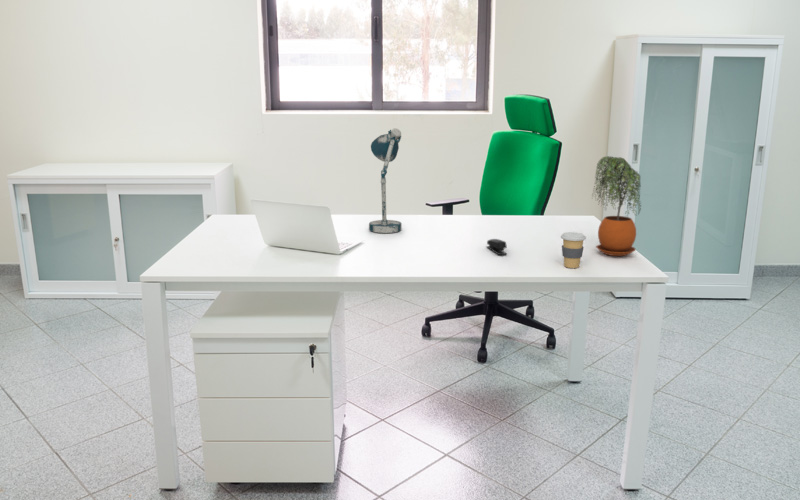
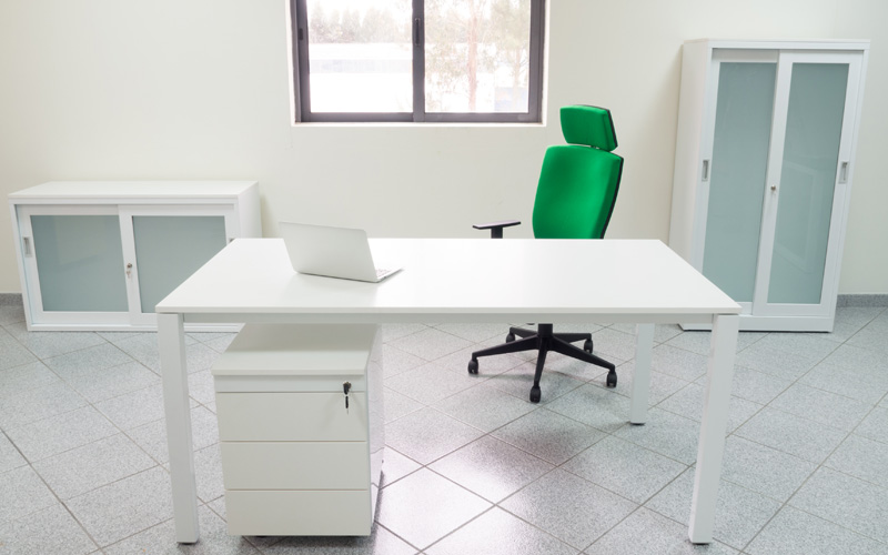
- potted plant (615, 205)
- coffee cup (572, 250)
- desk lamp (385, 178)
- stapler (496, 244)
